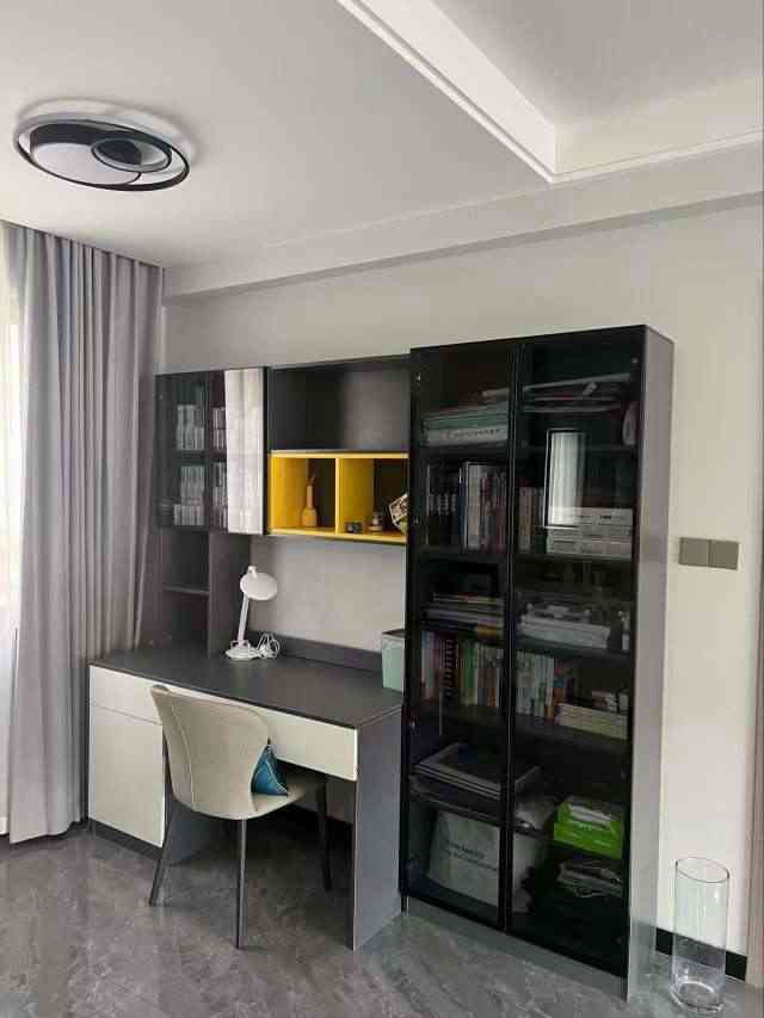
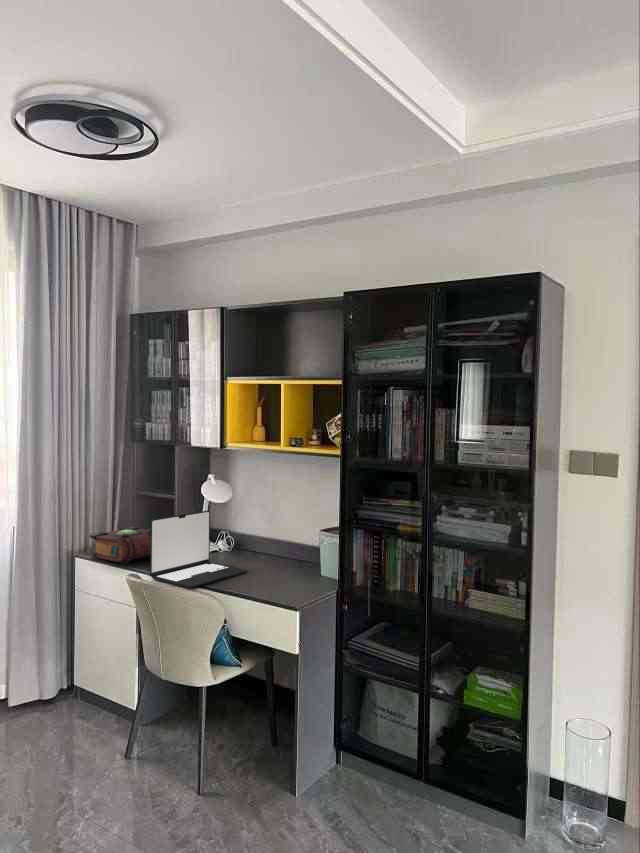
+ laptop (200, 546)
+ book (127, 543)
